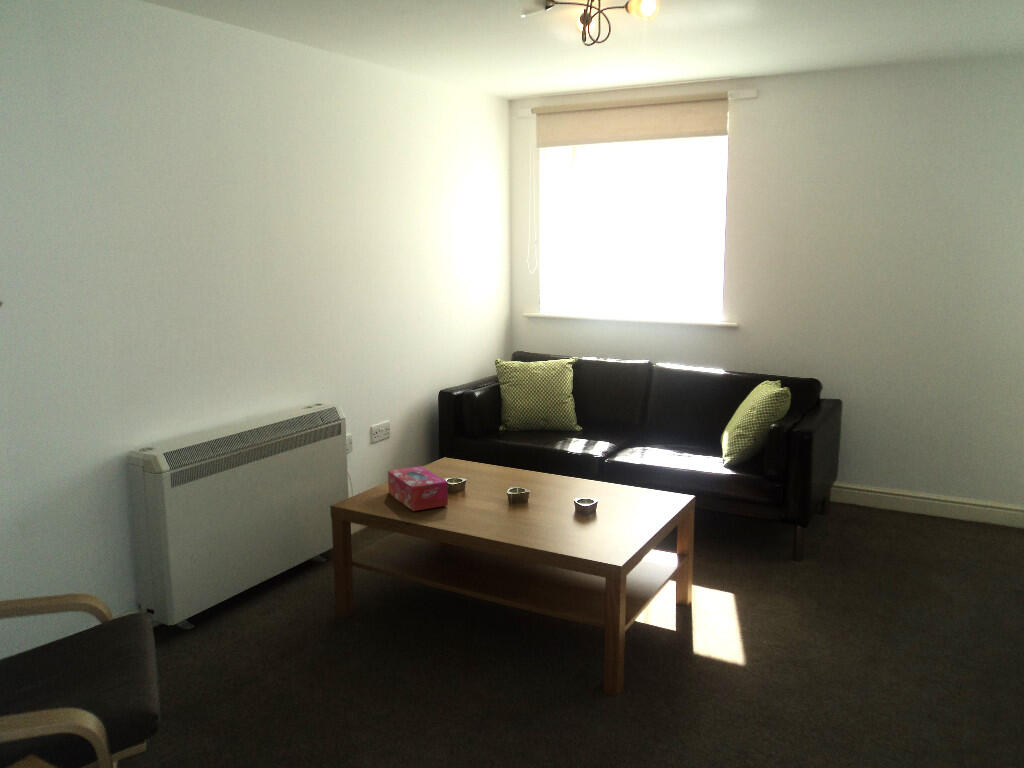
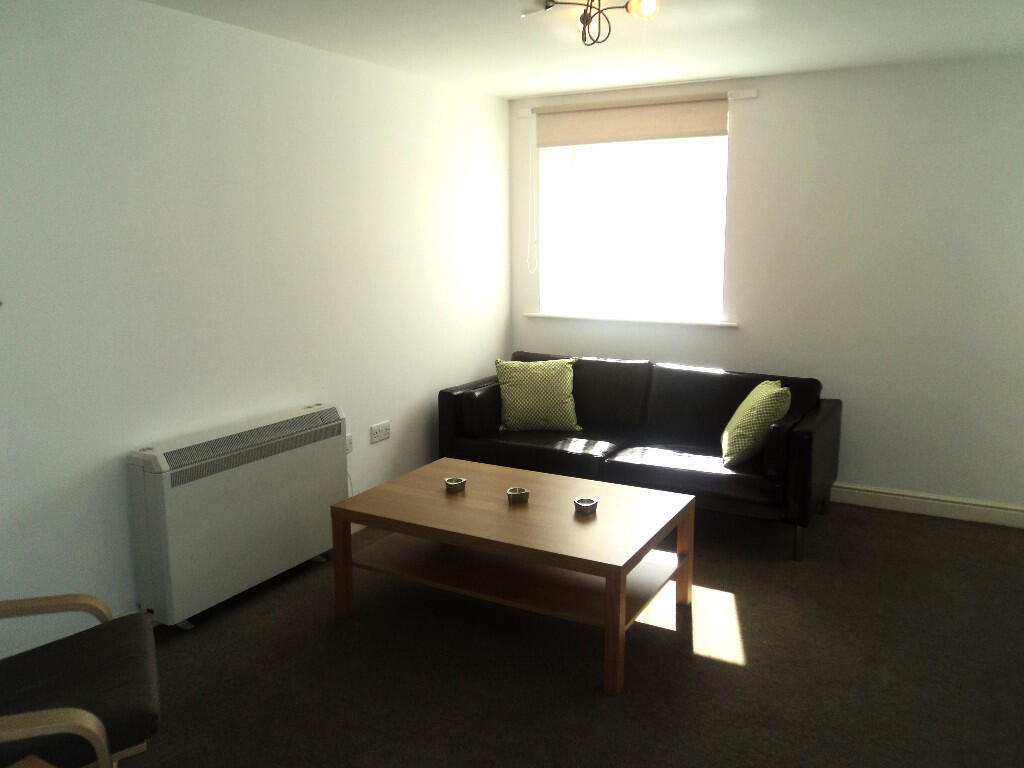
- tissue box (417, 487)
